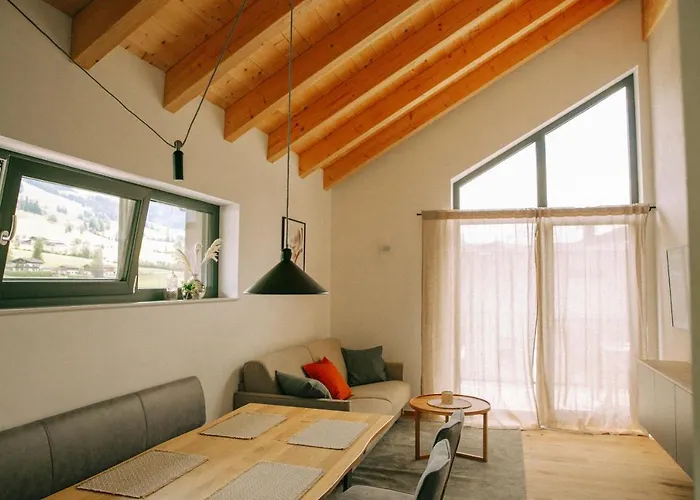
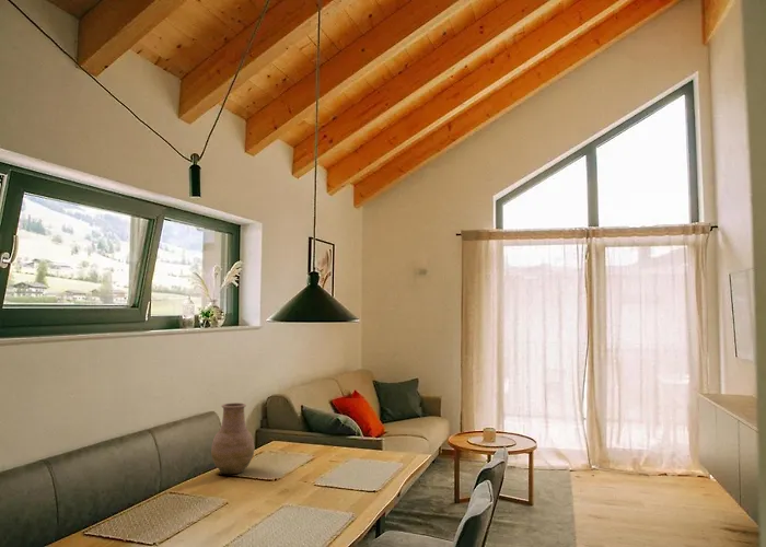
+ vase (233, 438)
